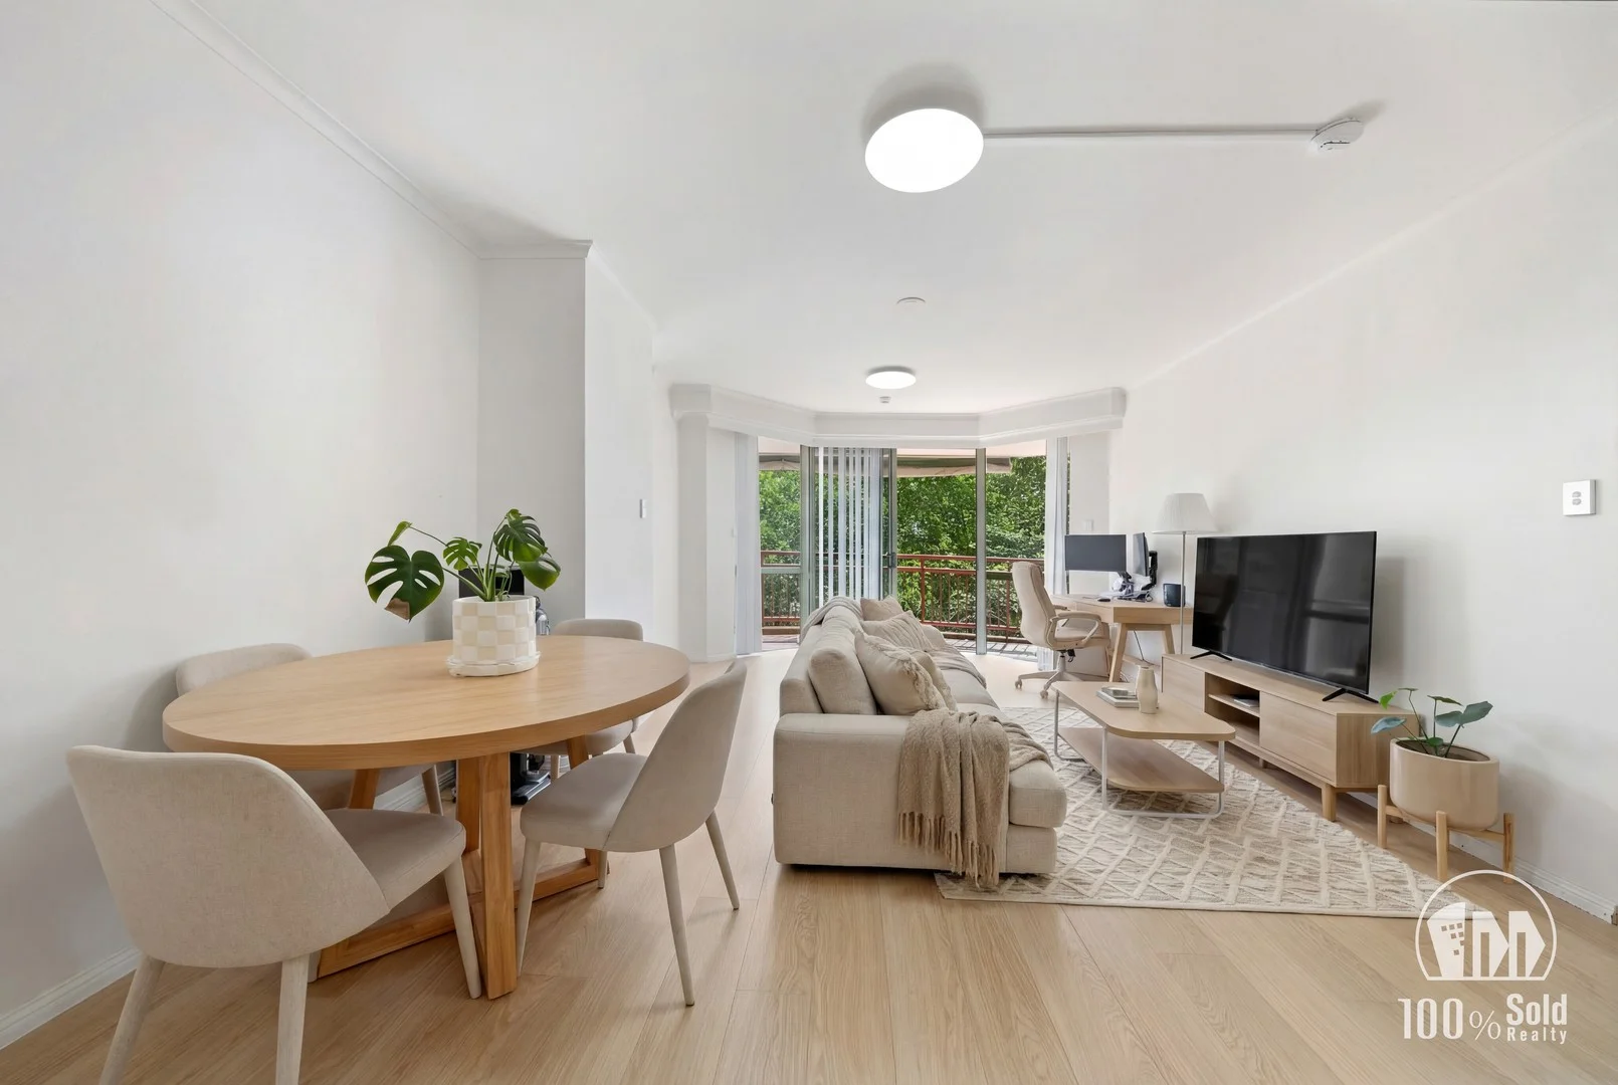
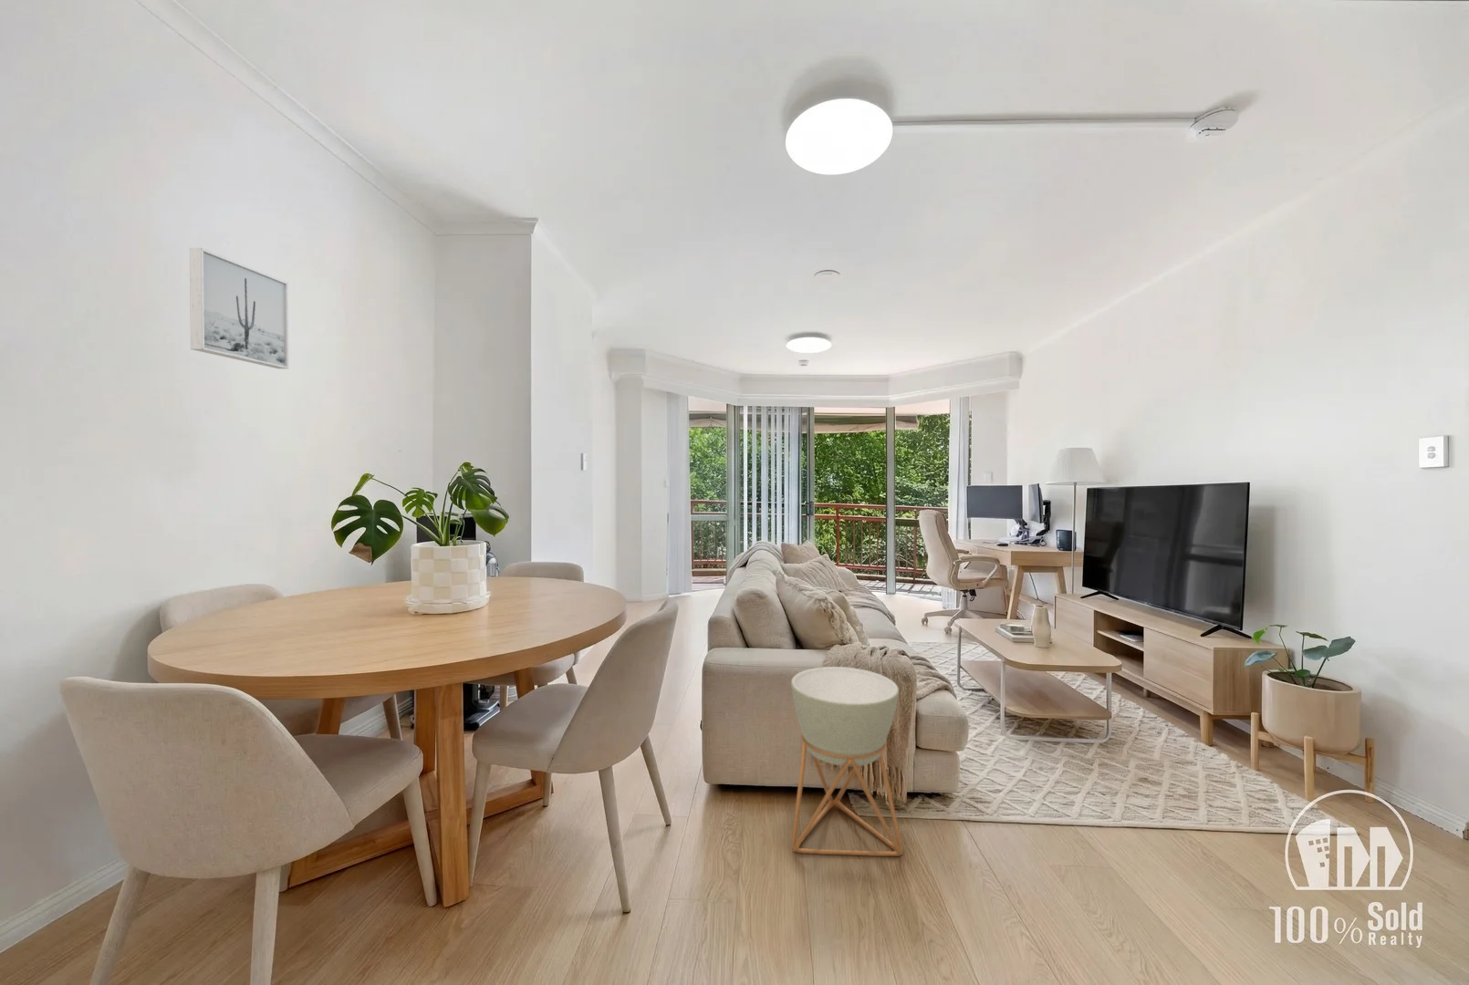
+ wall art (243, 313)
+ planter (843, 759)
